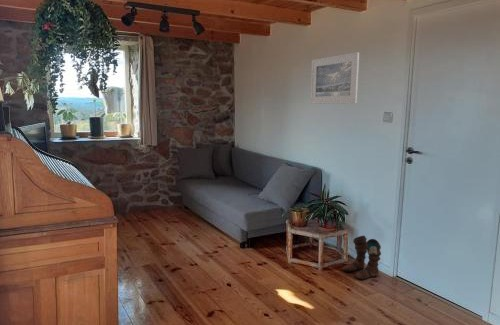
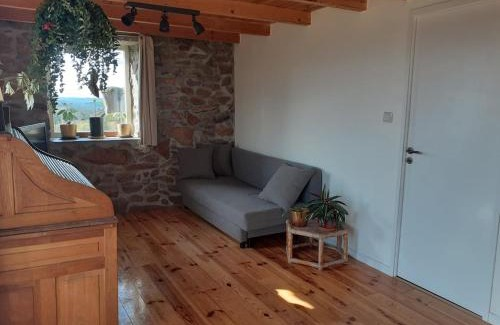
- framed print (332, 80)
- boots (364, 256)
